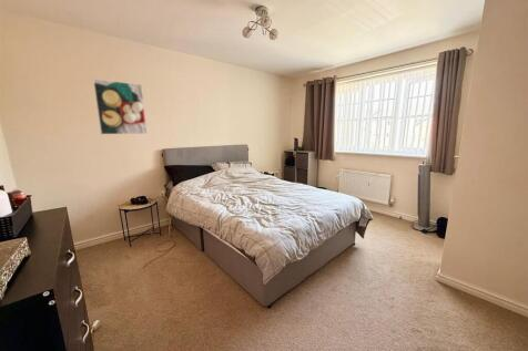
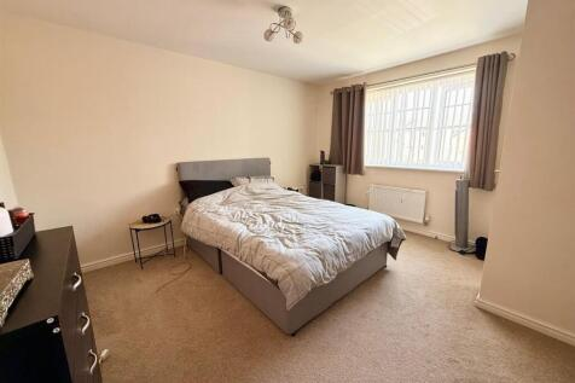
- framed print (122, 109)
